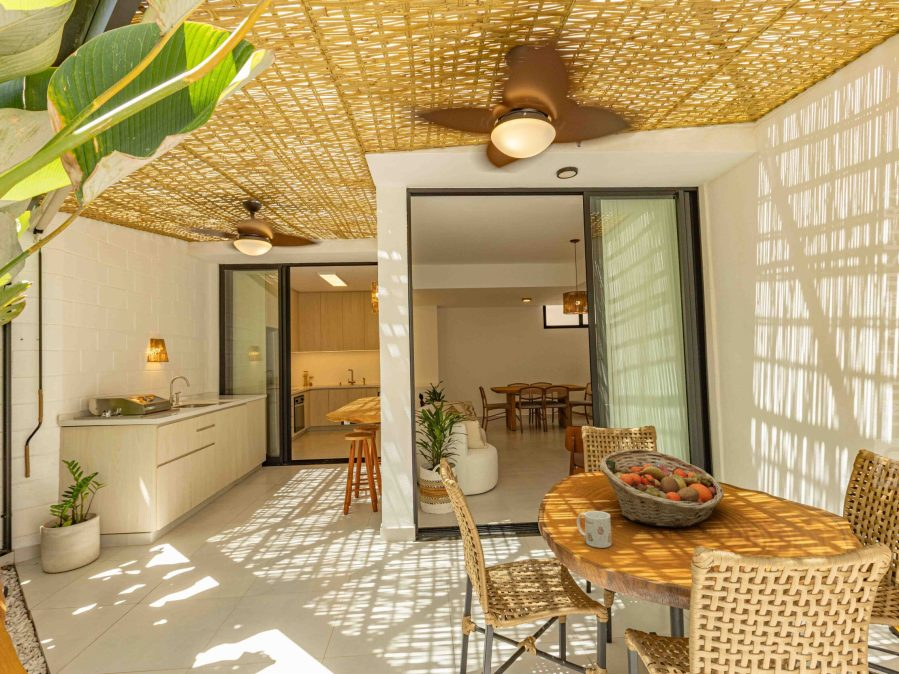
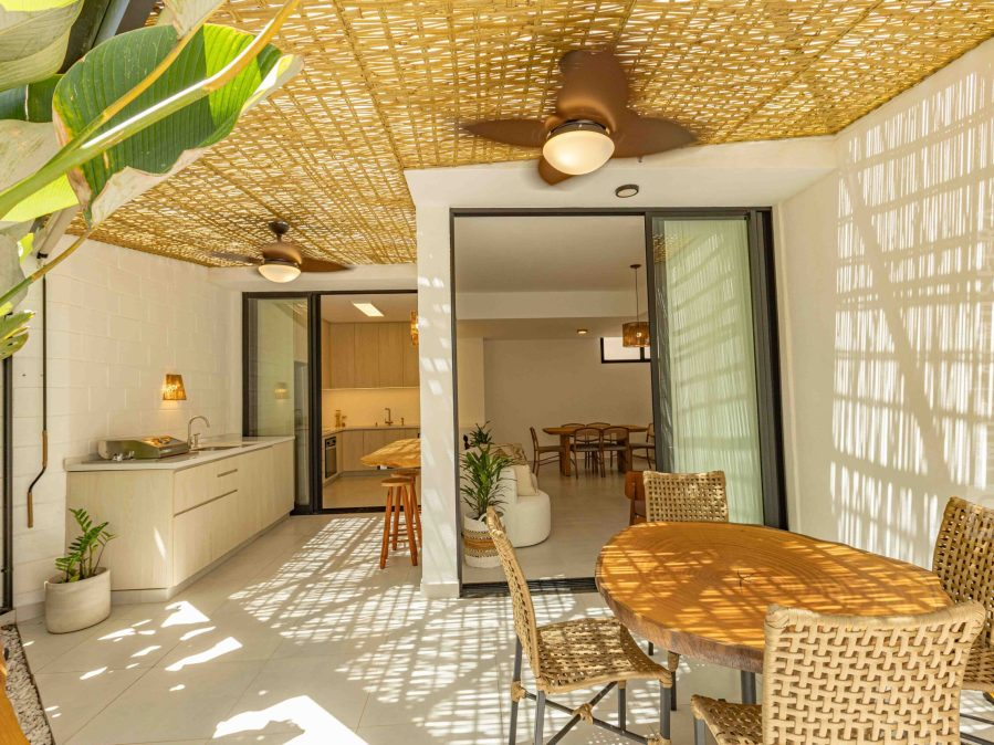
- fruit basket (660, 485)
- mug (592, 527)
